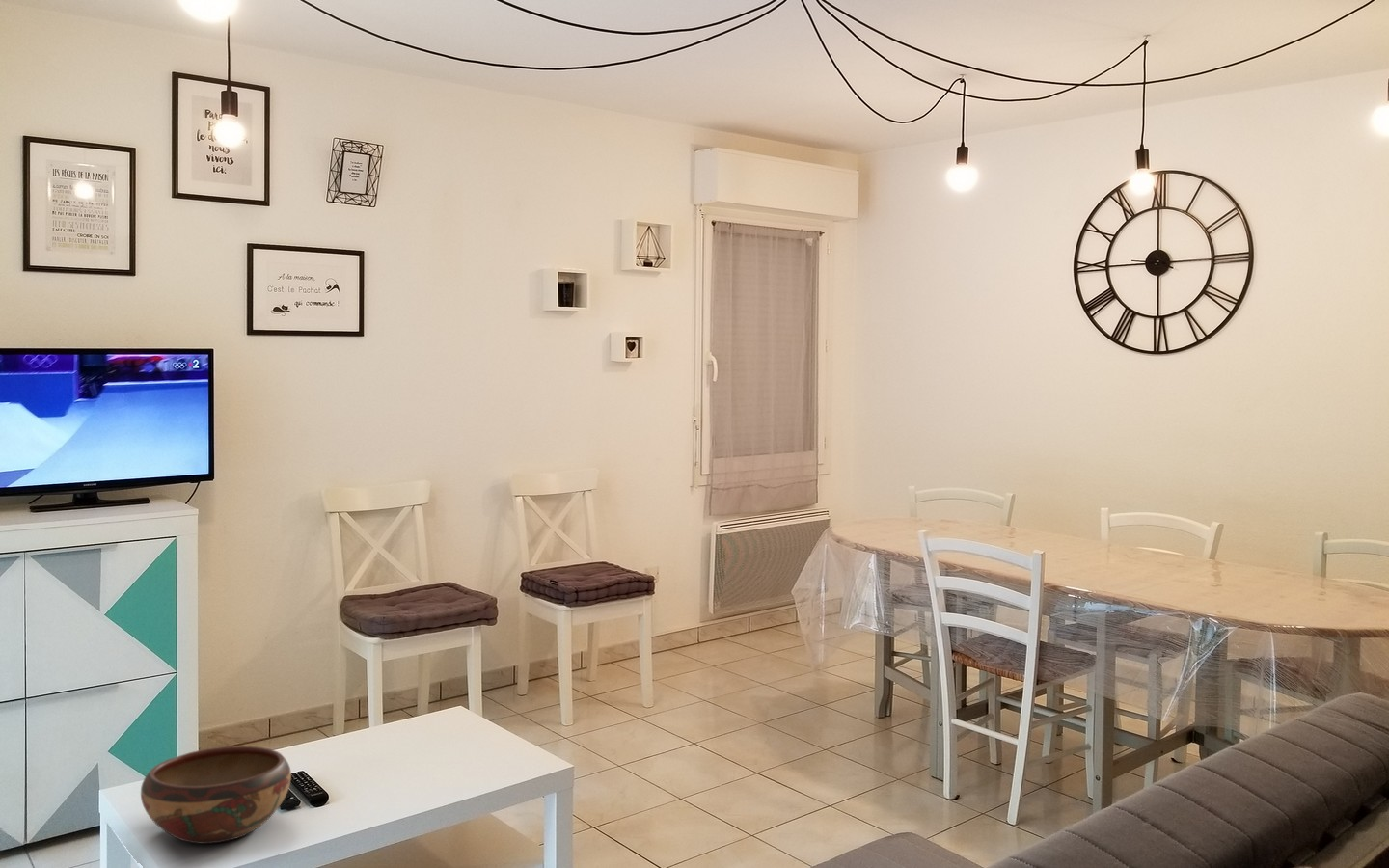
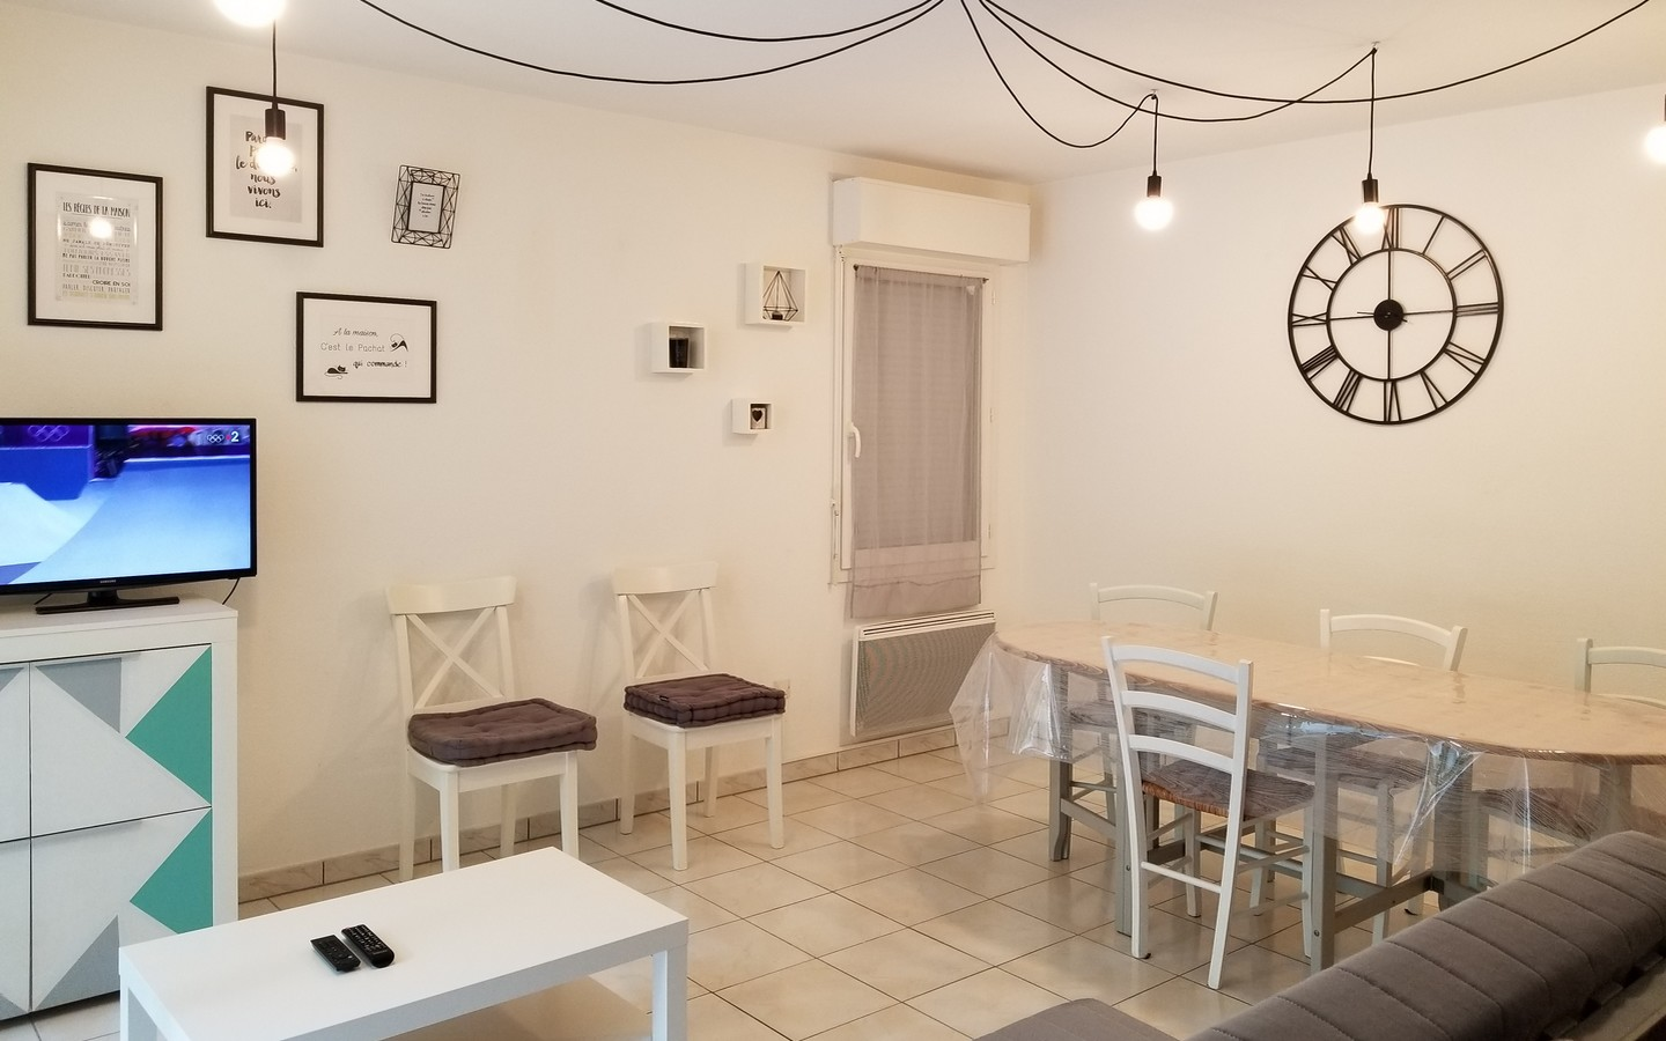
- decorative bowl (217, 797)
